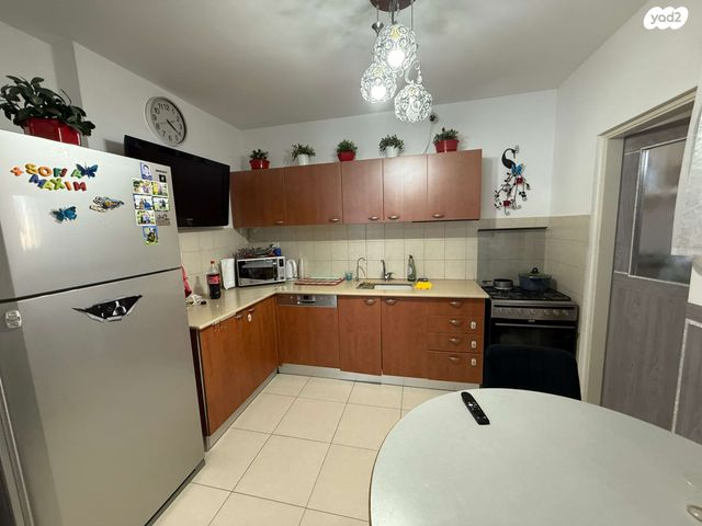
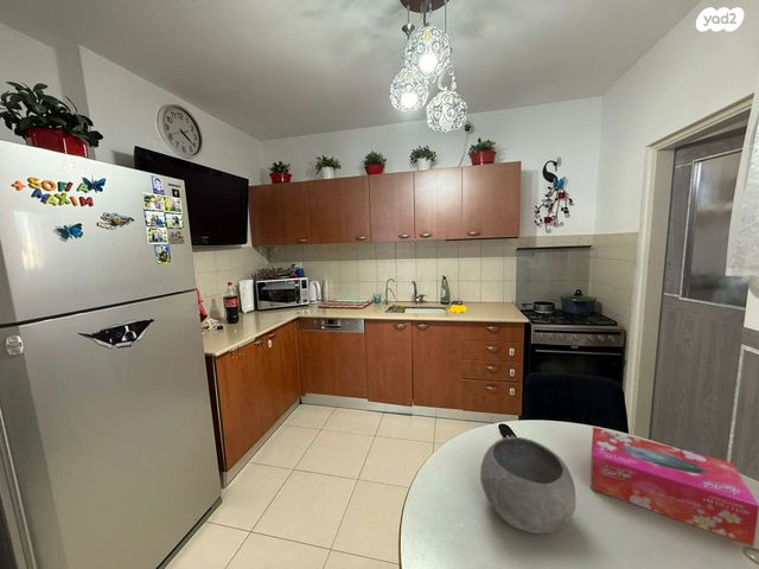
+ bowl (525, 485)
+ tissue box (658, 475)
